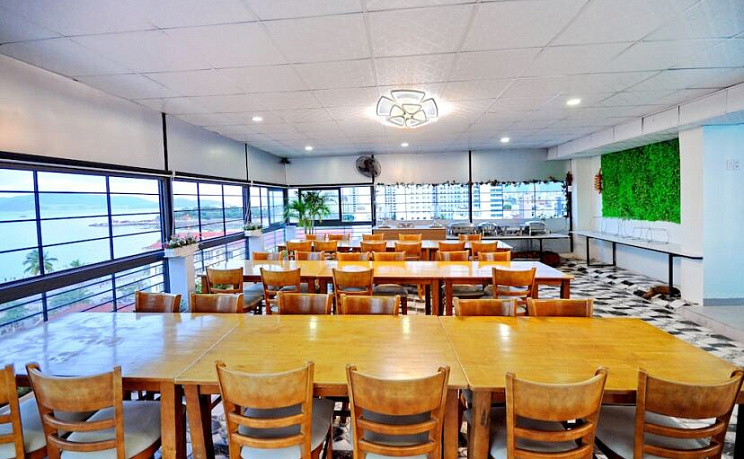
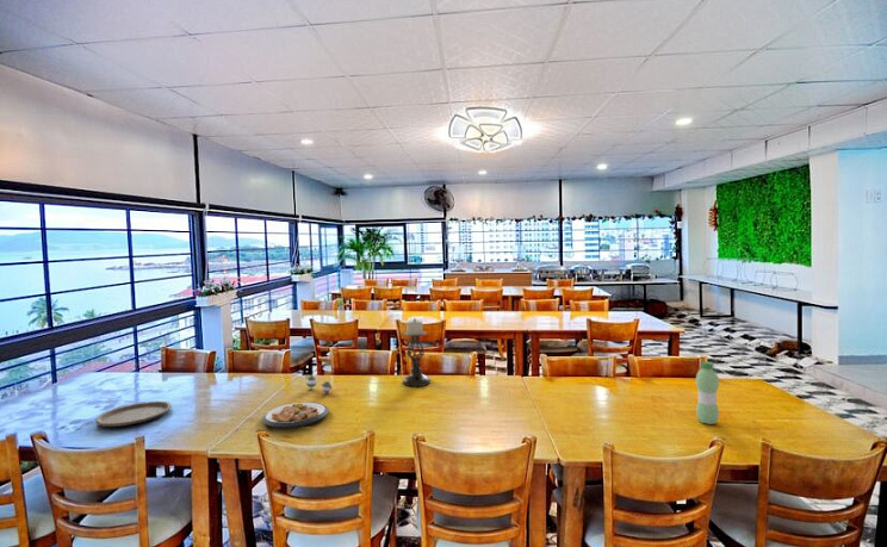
+ water bottle (707, 392)
+ plate (296, 411)
+ candle holder (415, 350)
+ teapot (316, 383)
+ plate (135, 414)
